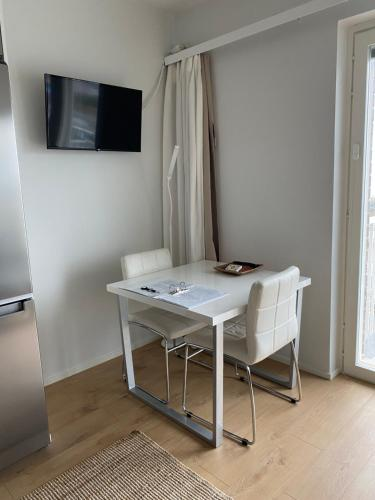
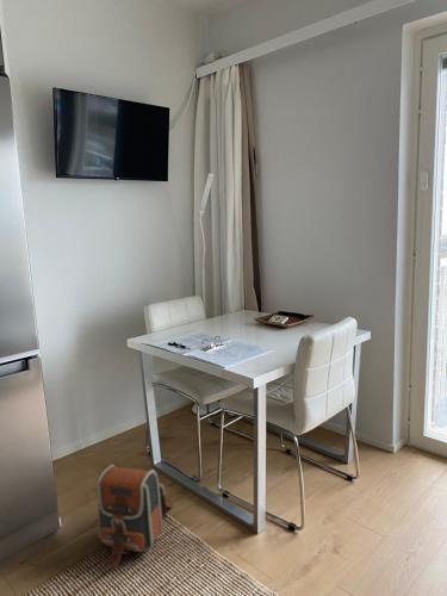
+ backpack (134, 501)
